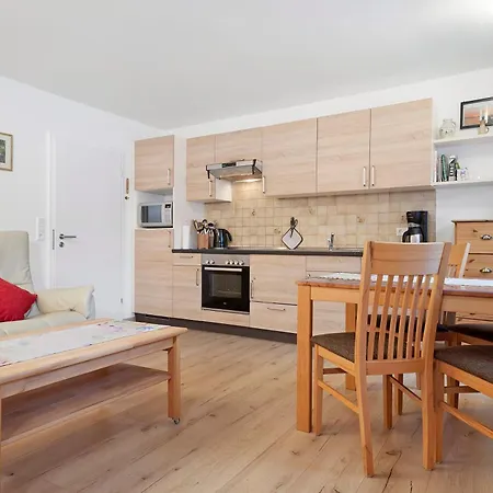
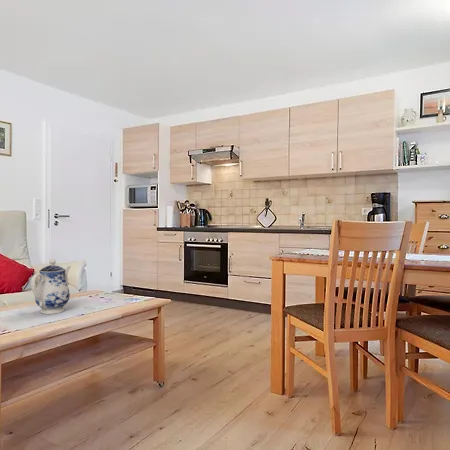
+ teapot (52, 285)
